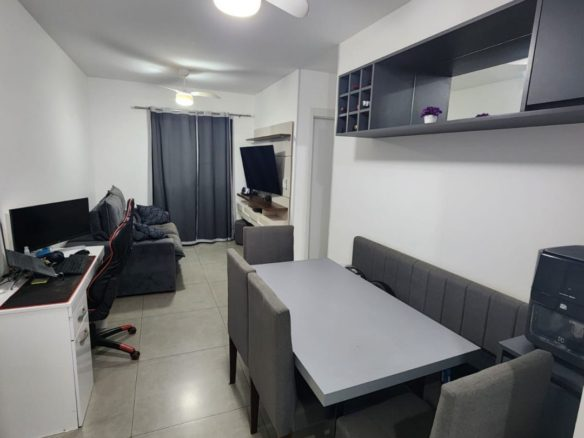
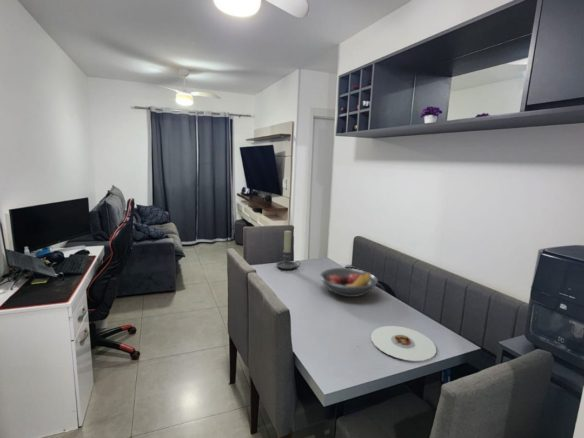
+ candle holder (289, 249)
+ fruit bowl (348, 282)
+ plate (402, 339)
